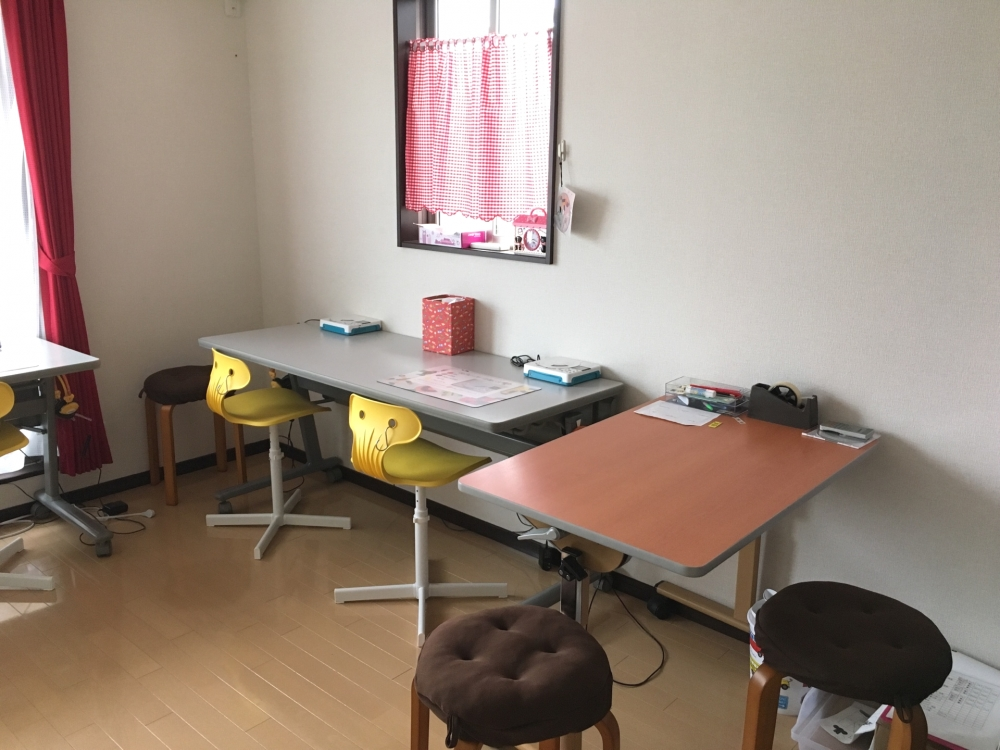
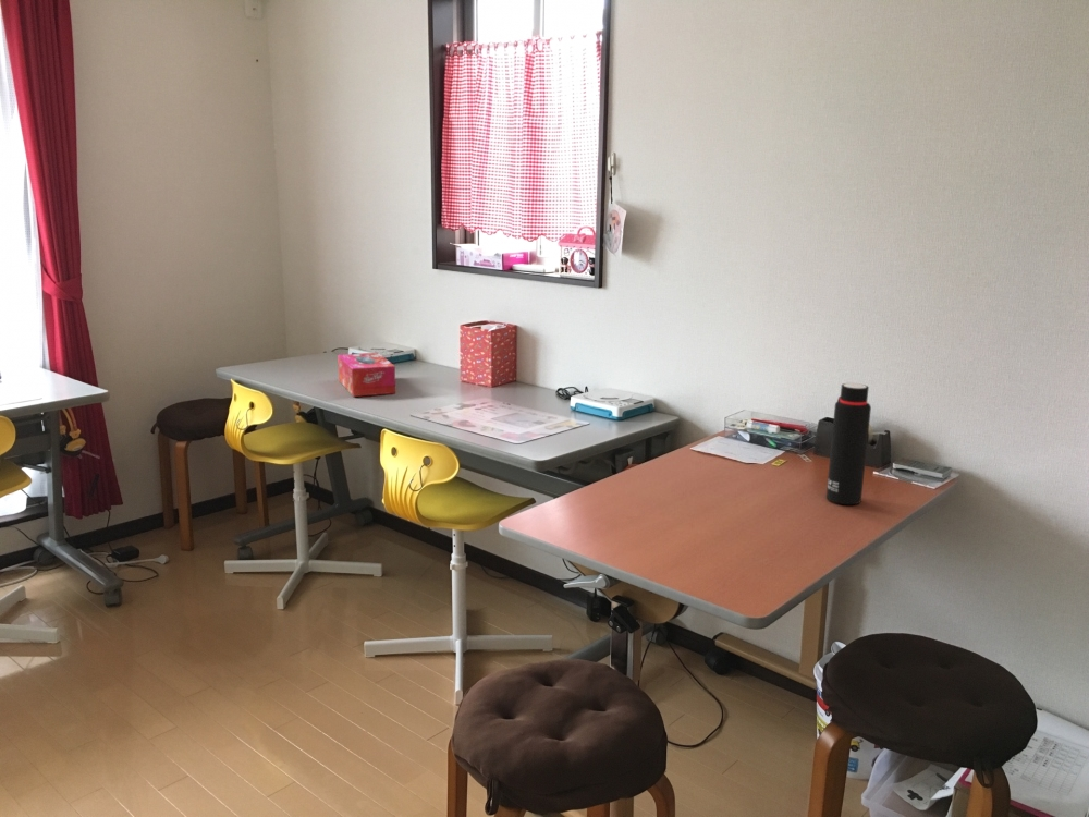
+ tissue box (366, 373)
+ water bottle (846, 442)
